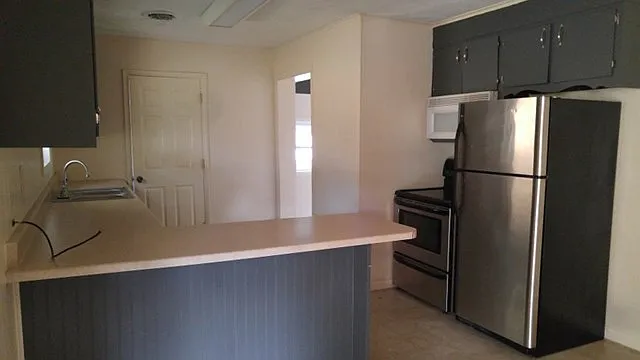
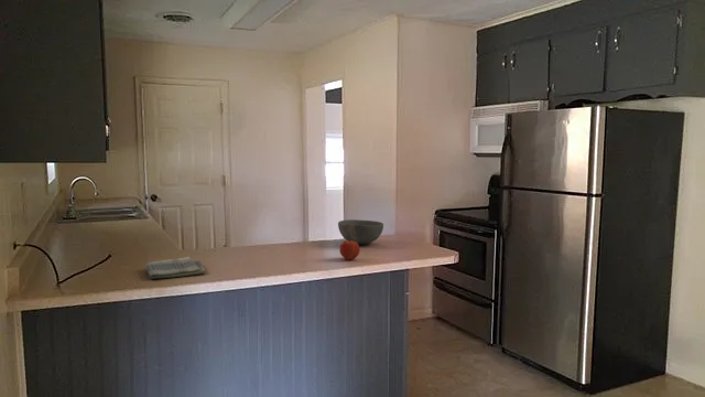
+ dish towel (175, 267)
+ apple (349, 249)
+ bowl (360, 232)
